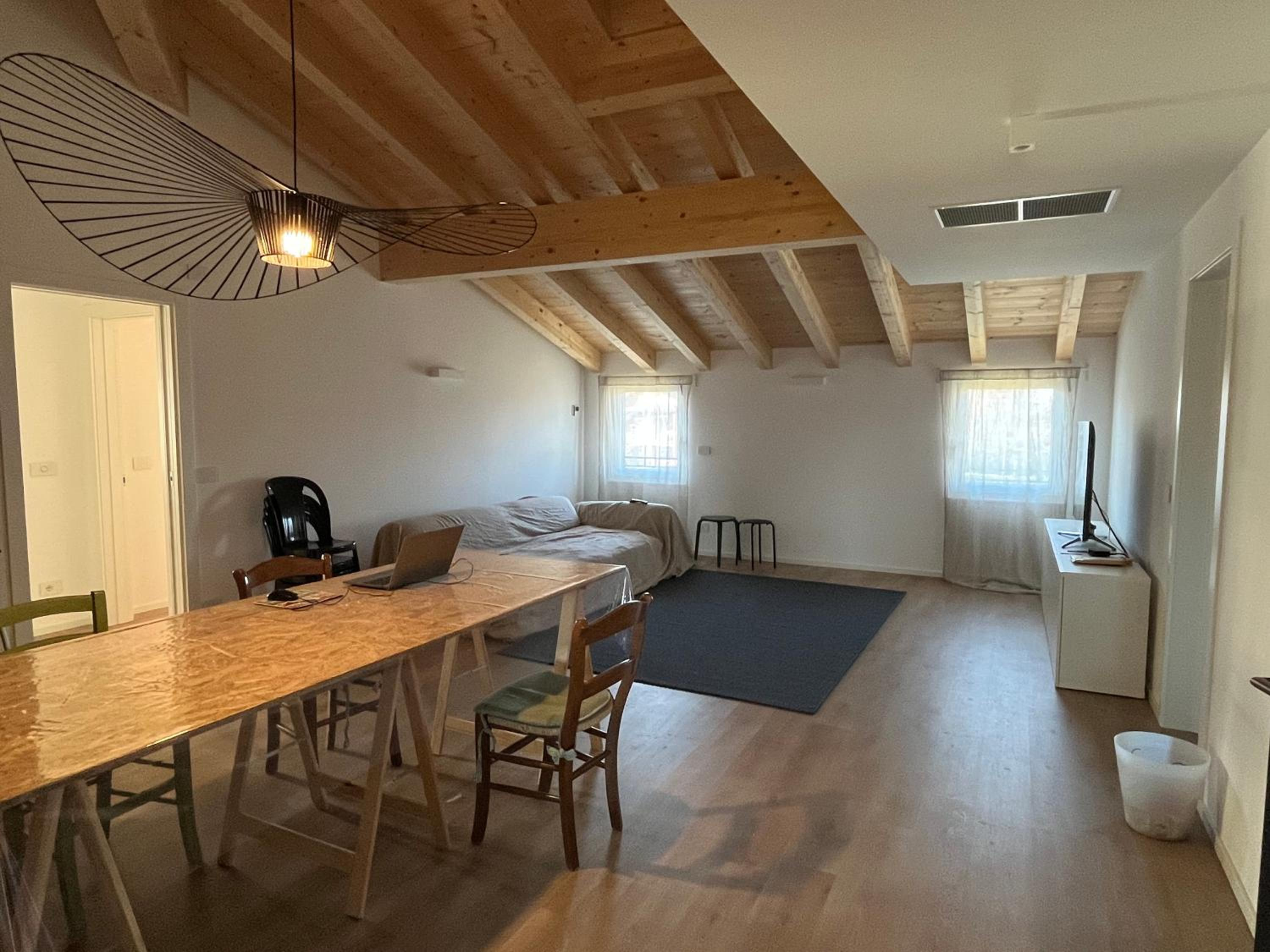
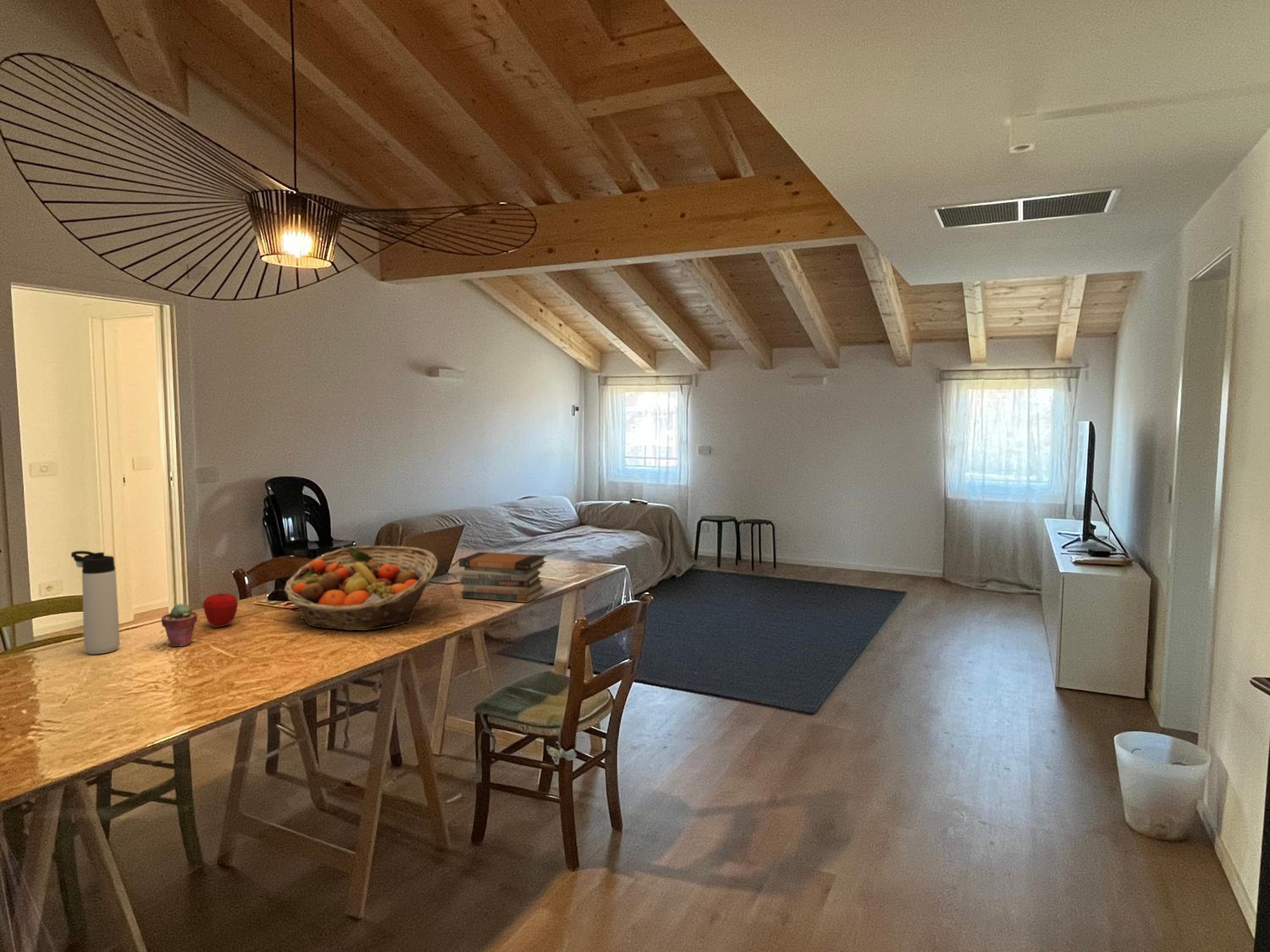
+ potted succulent (179, 623)
+ thermos bottle (94, 601)
+ apple (221, 608)
+ fruit basket (363, 586)
+ book stack (502, 576)
